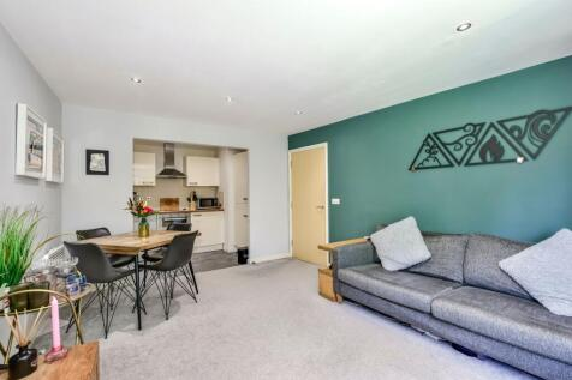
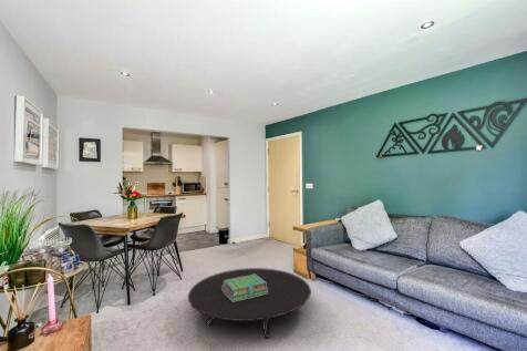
+ stack of books (245, 286)
+ table (250, 300)
